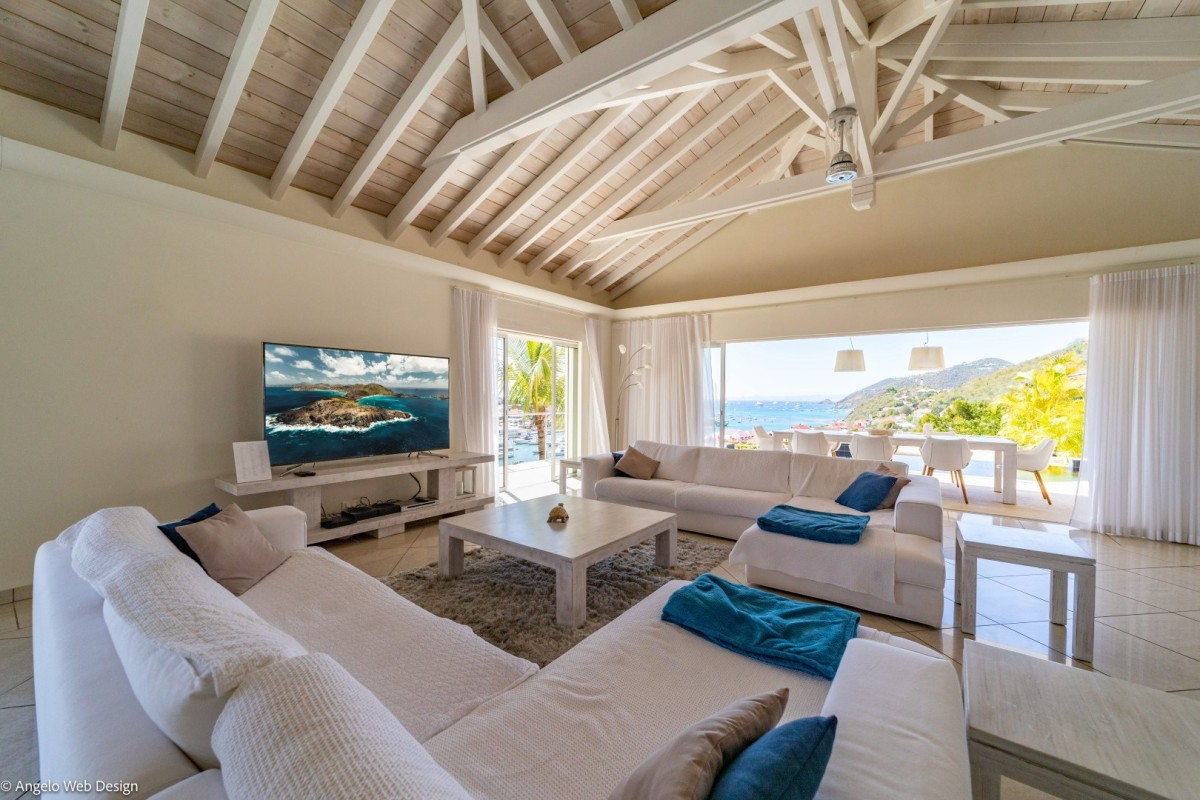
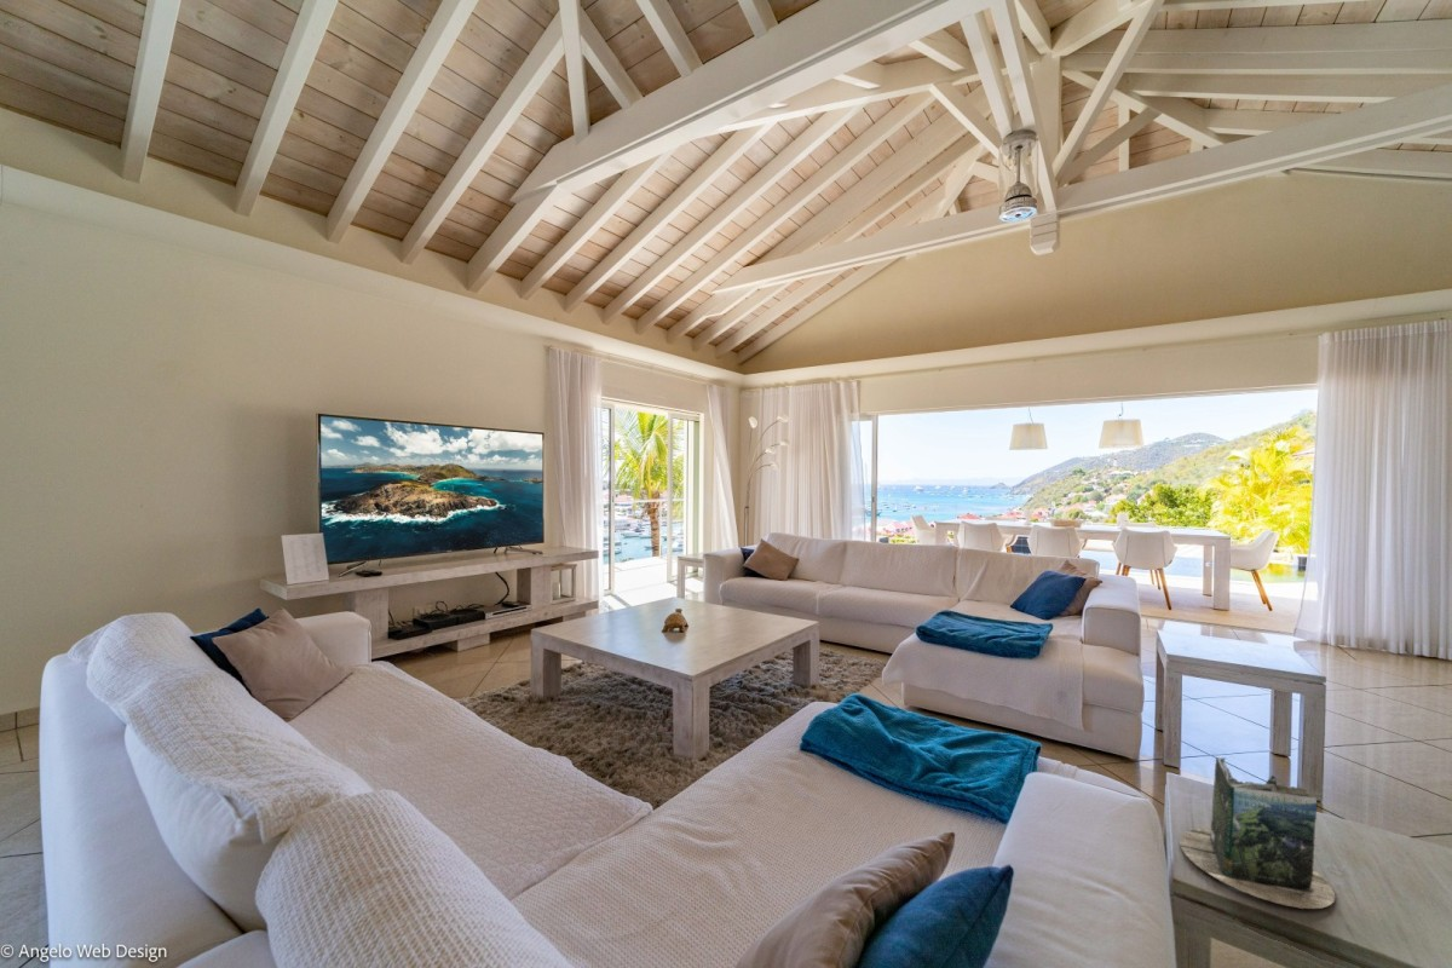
+ book (1252, 818)
